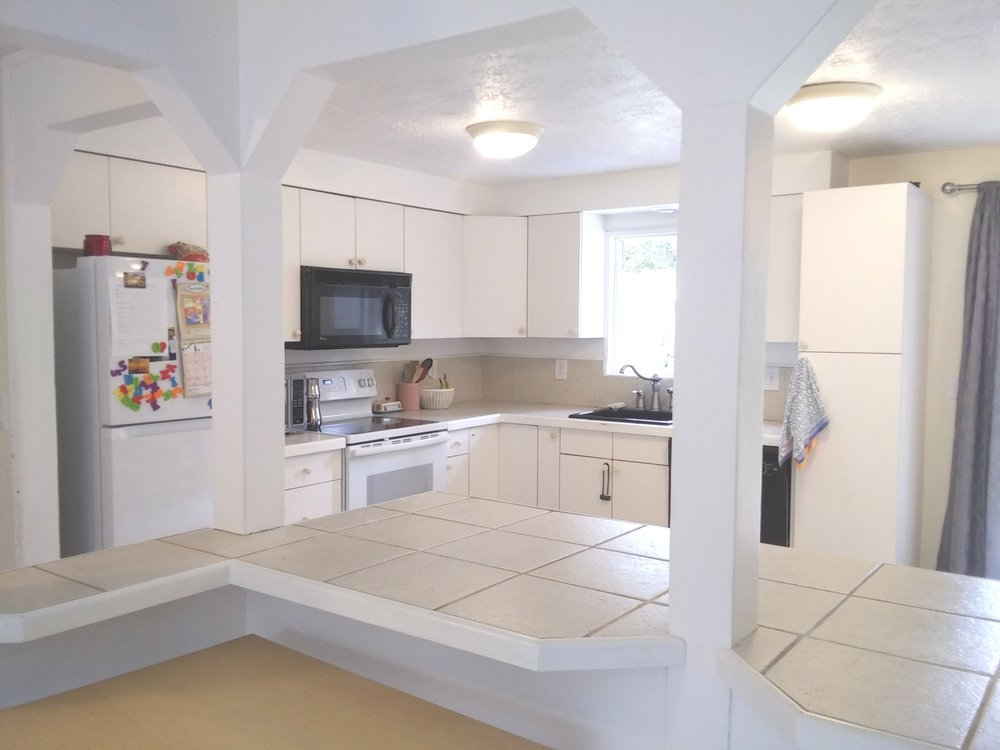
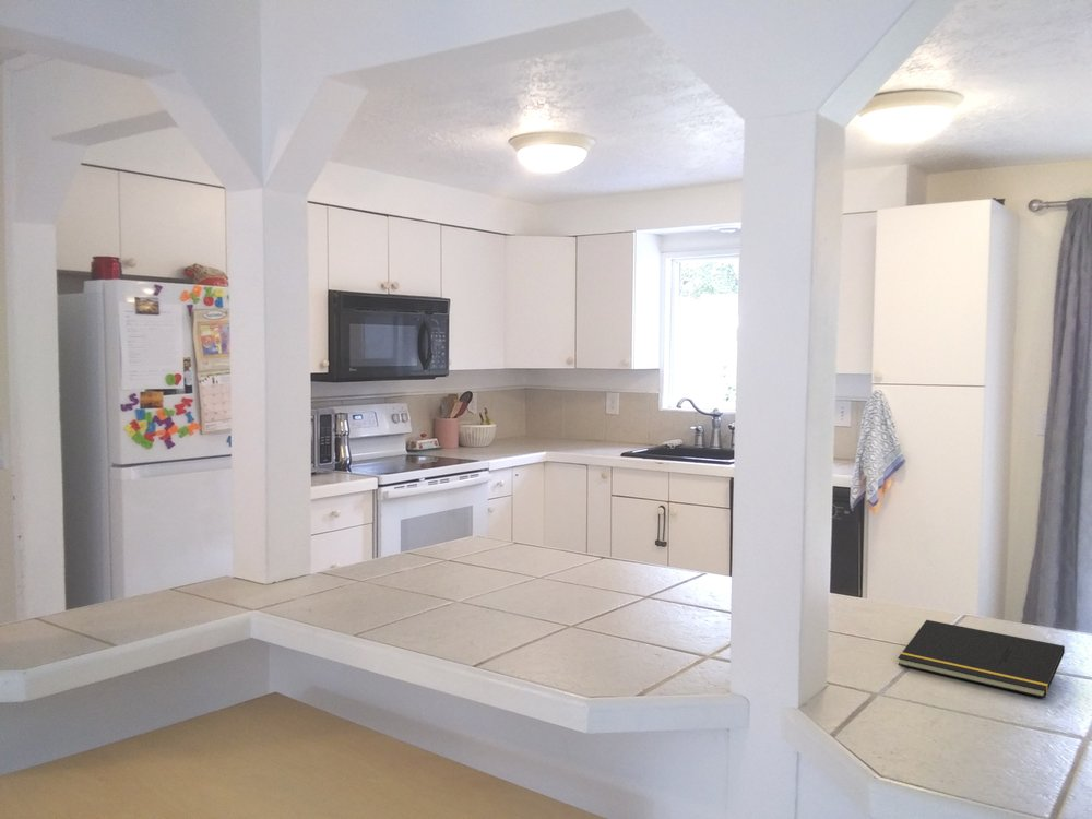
+ notepad (980, 655)
